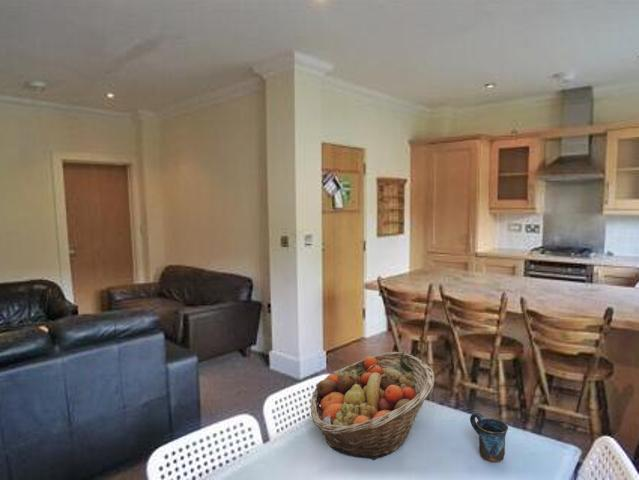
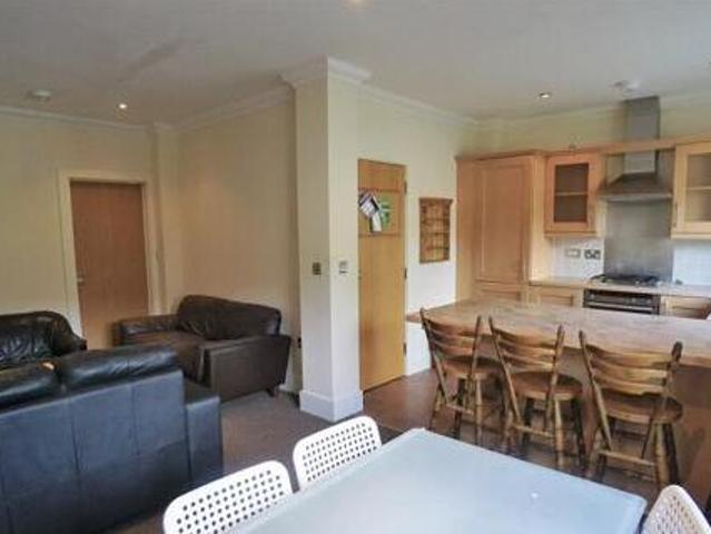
- fruit basket (370, 398)
- mug (489, 436)
